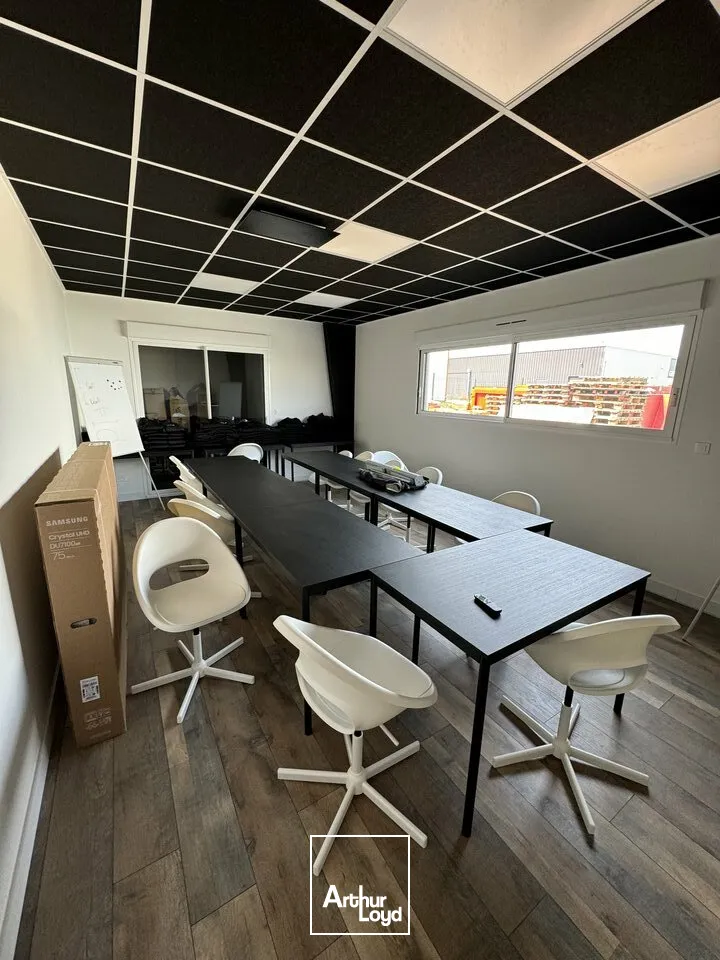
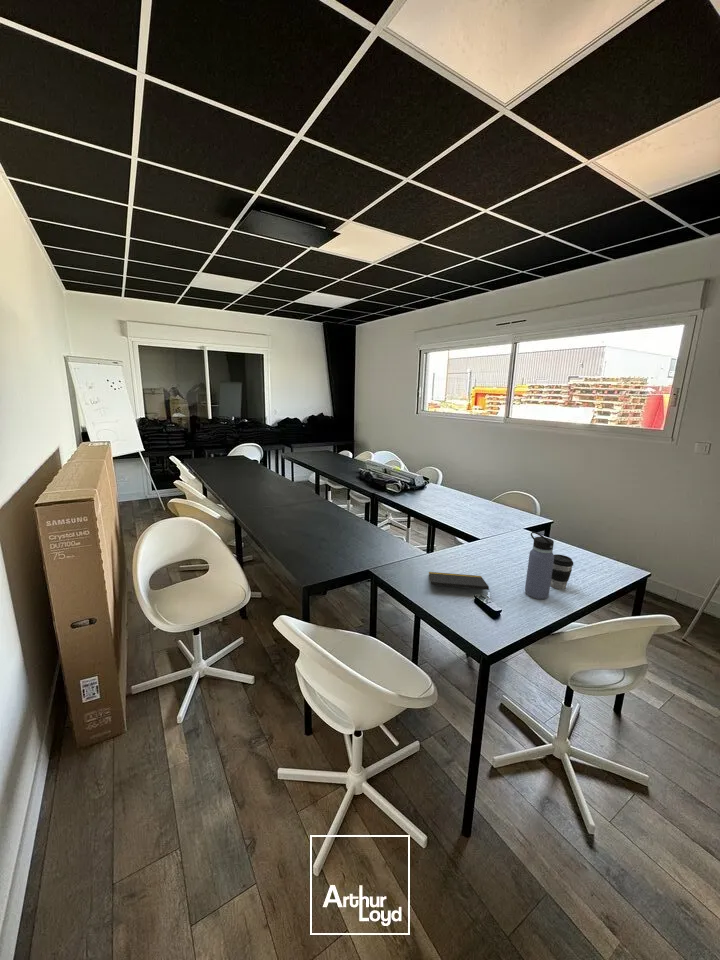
+ coffee cup (559, 572)
+ notepad (456, 580)
+ water bottle (539, 563)
